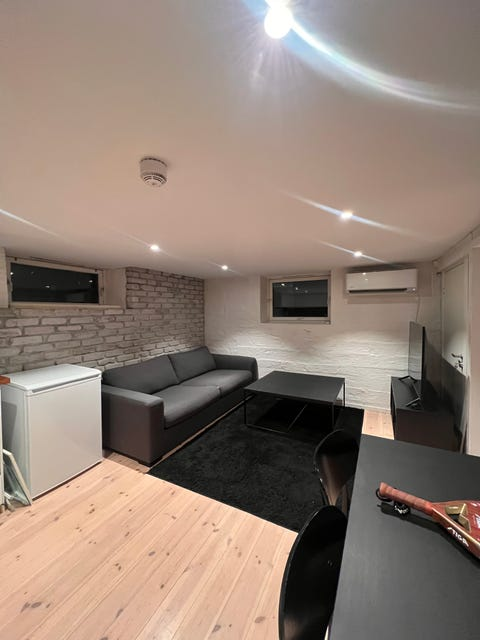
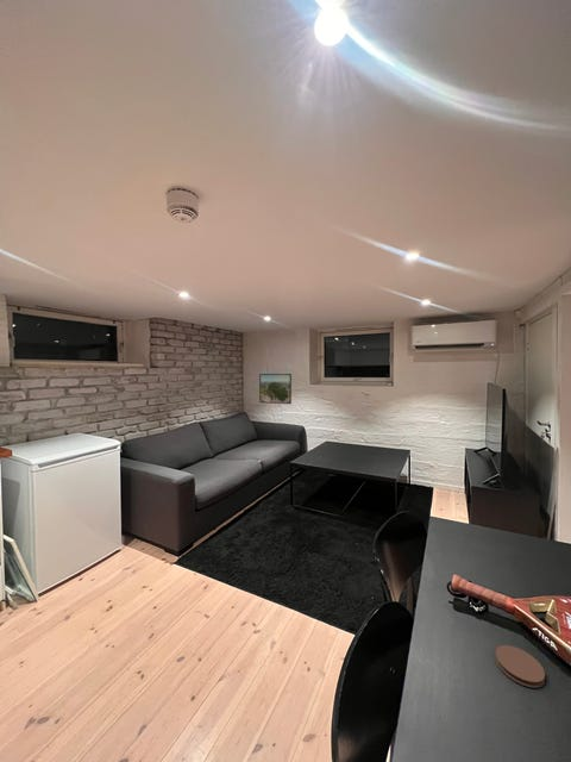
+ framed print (275, 388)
+ coaster (519, 664)
